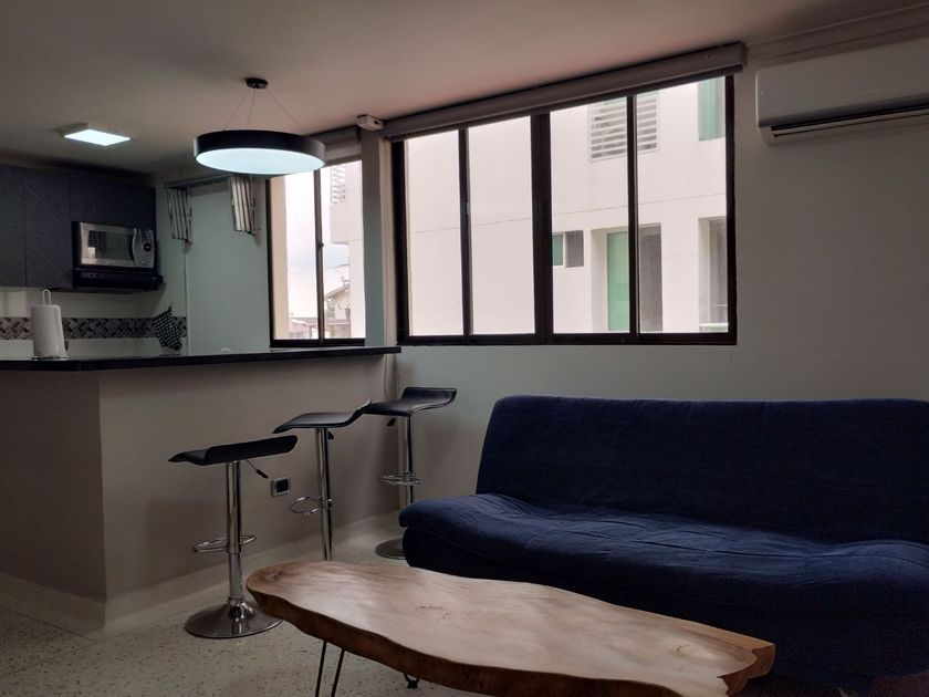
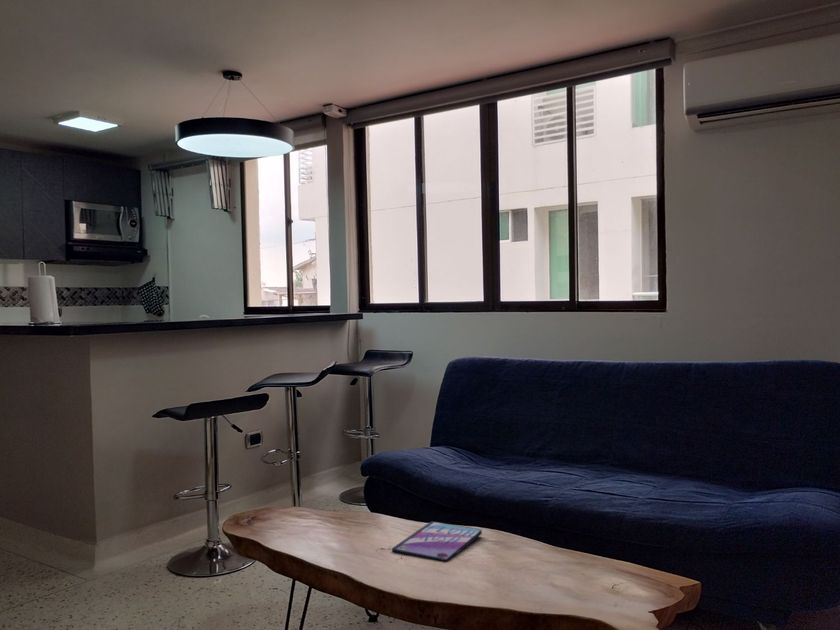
+ video game case (438, 540)
